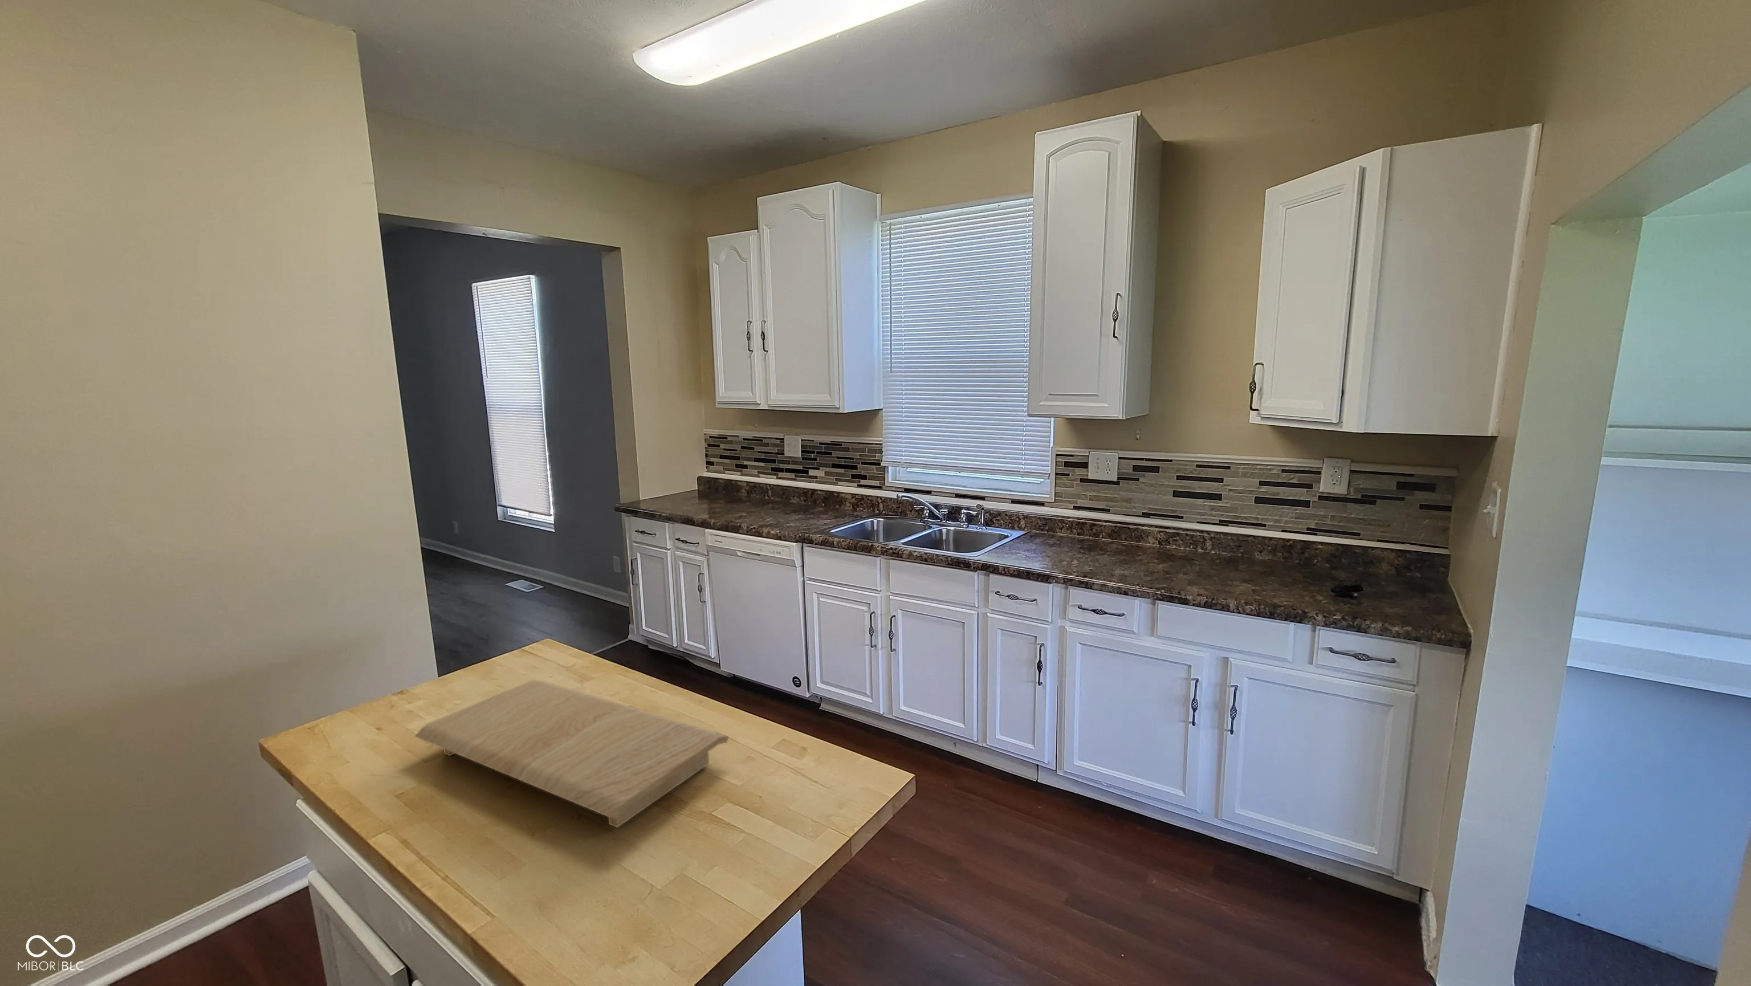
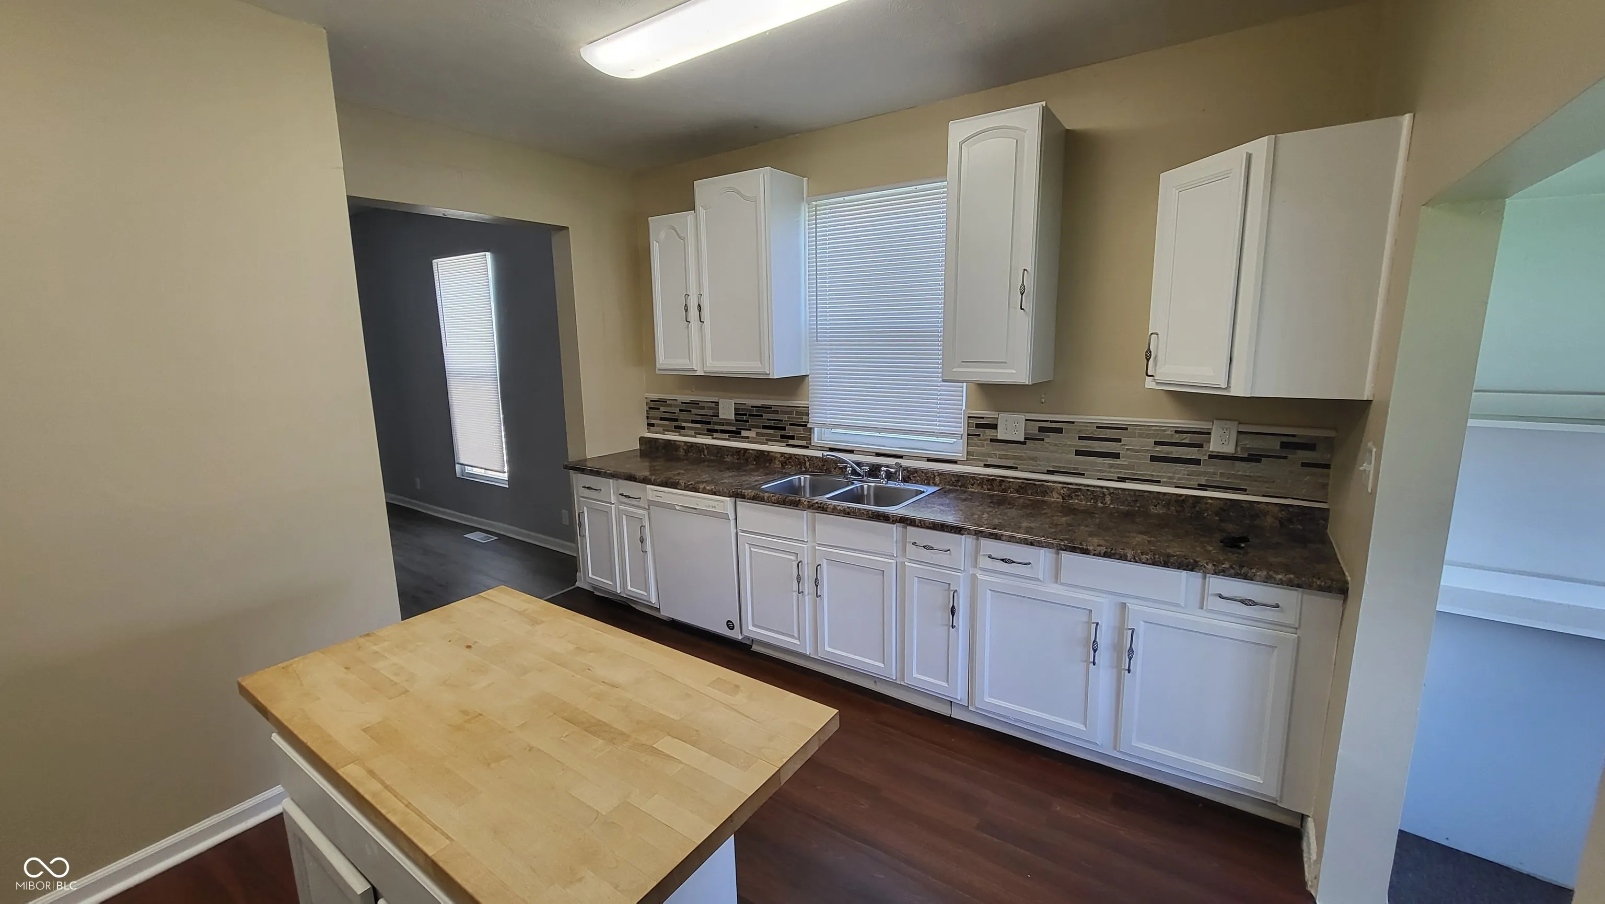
- cutting board (571, 746)
